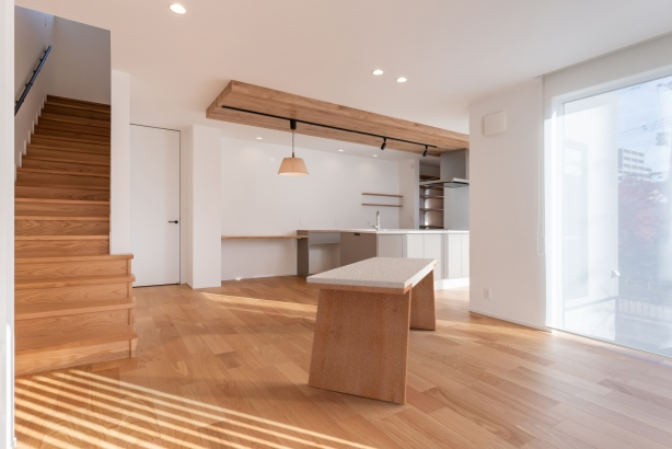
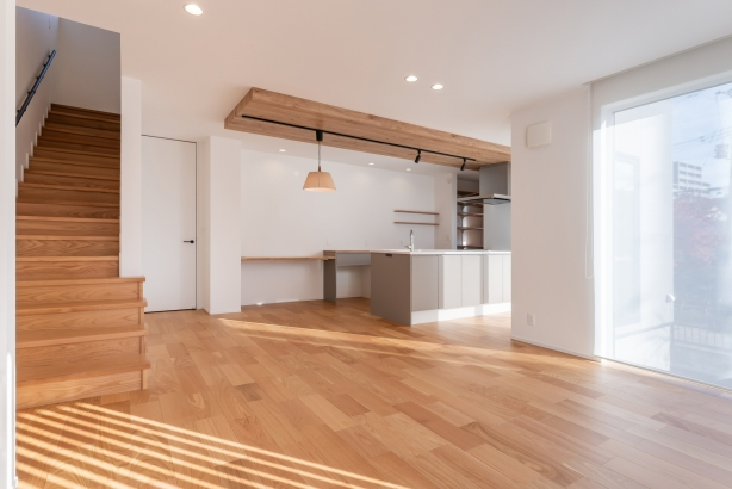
- dining table (385, 308)
